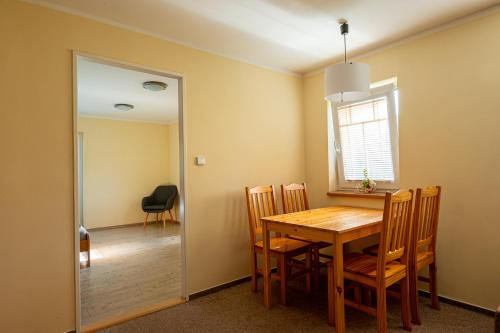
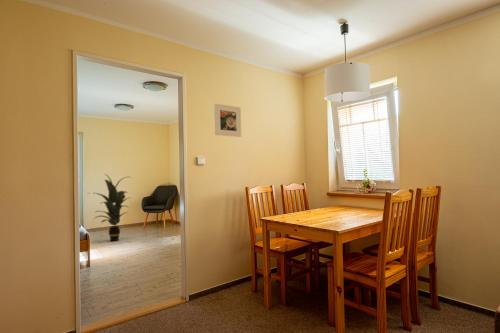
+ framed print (228, 120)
+ indoor plant (111, 206)
